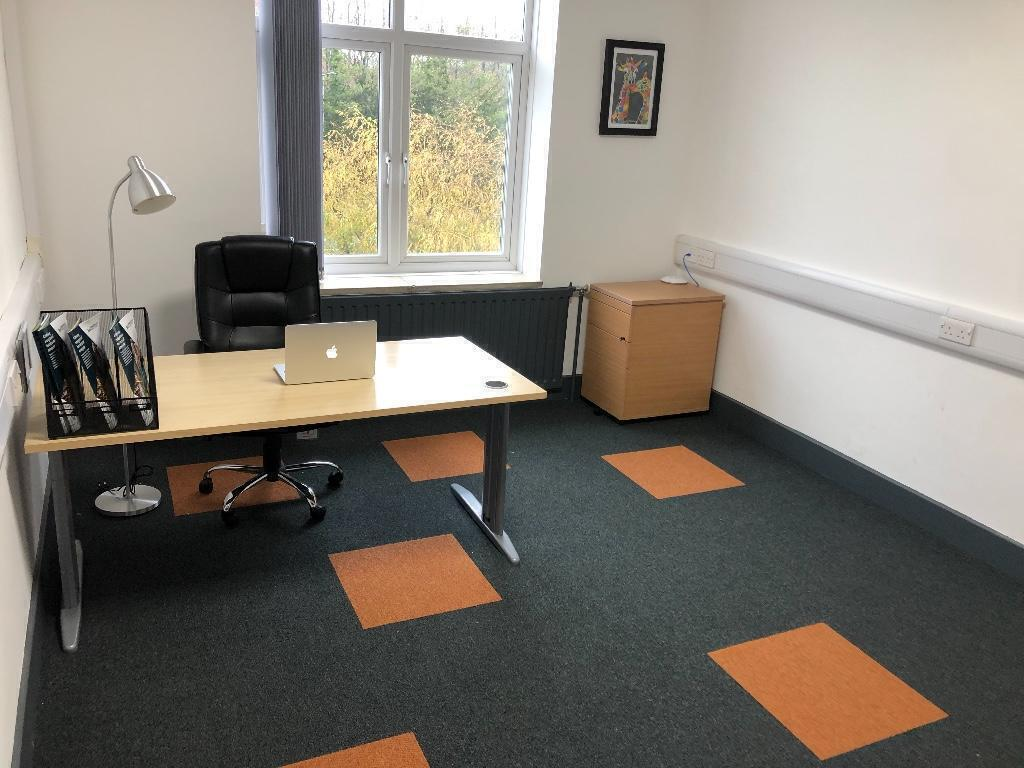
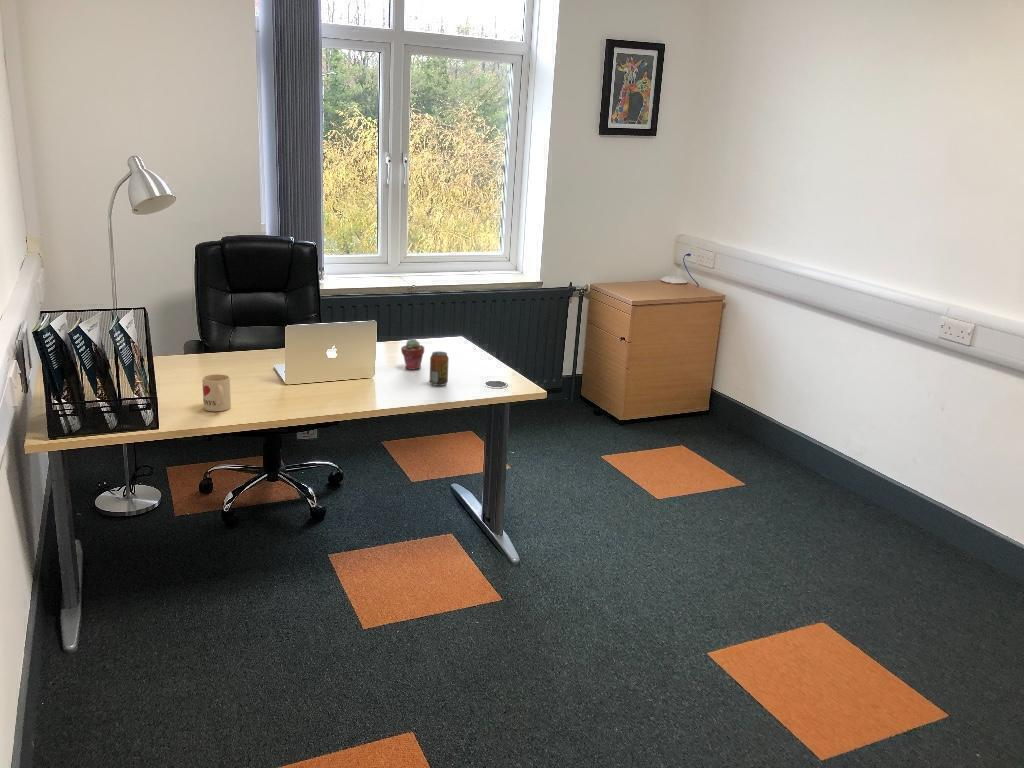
+ beverage can (439, 368)
+ potted succulent (412, 353)
+ mug (217, 394)
